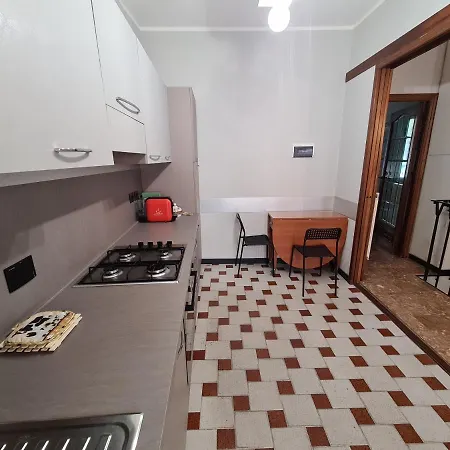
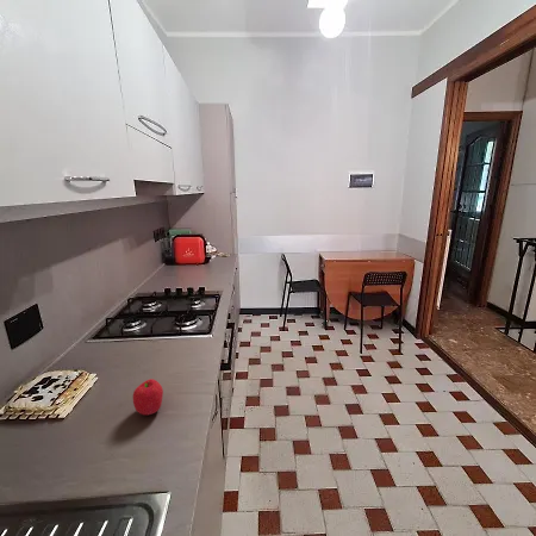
+ fruit (148, 395)
